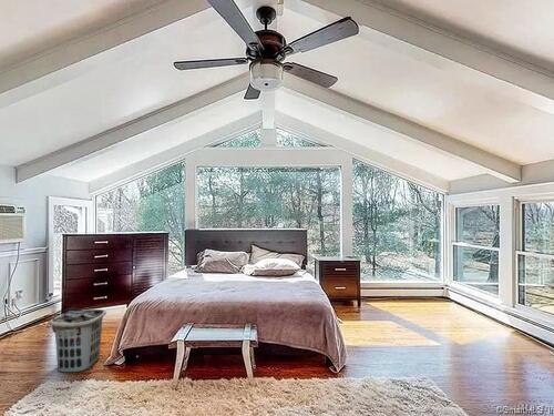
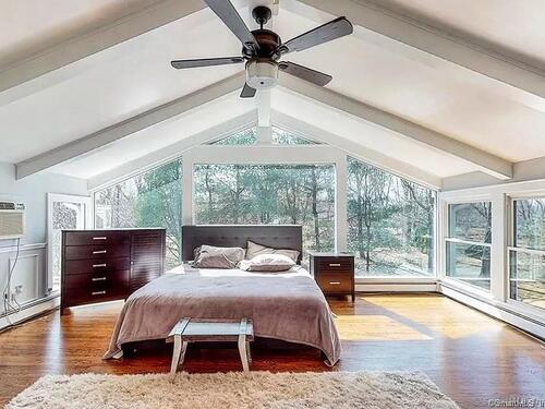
- clothes hamper (79, 335)
